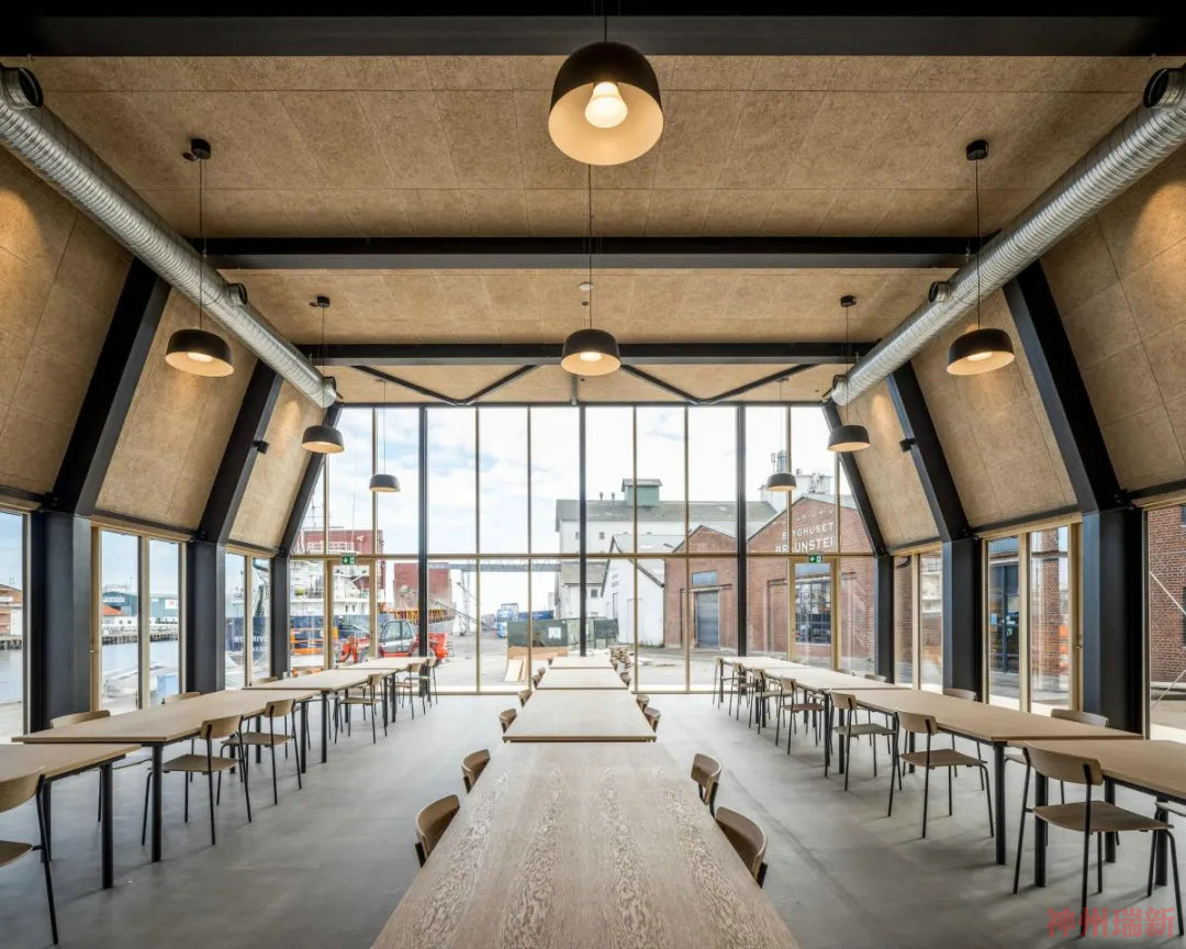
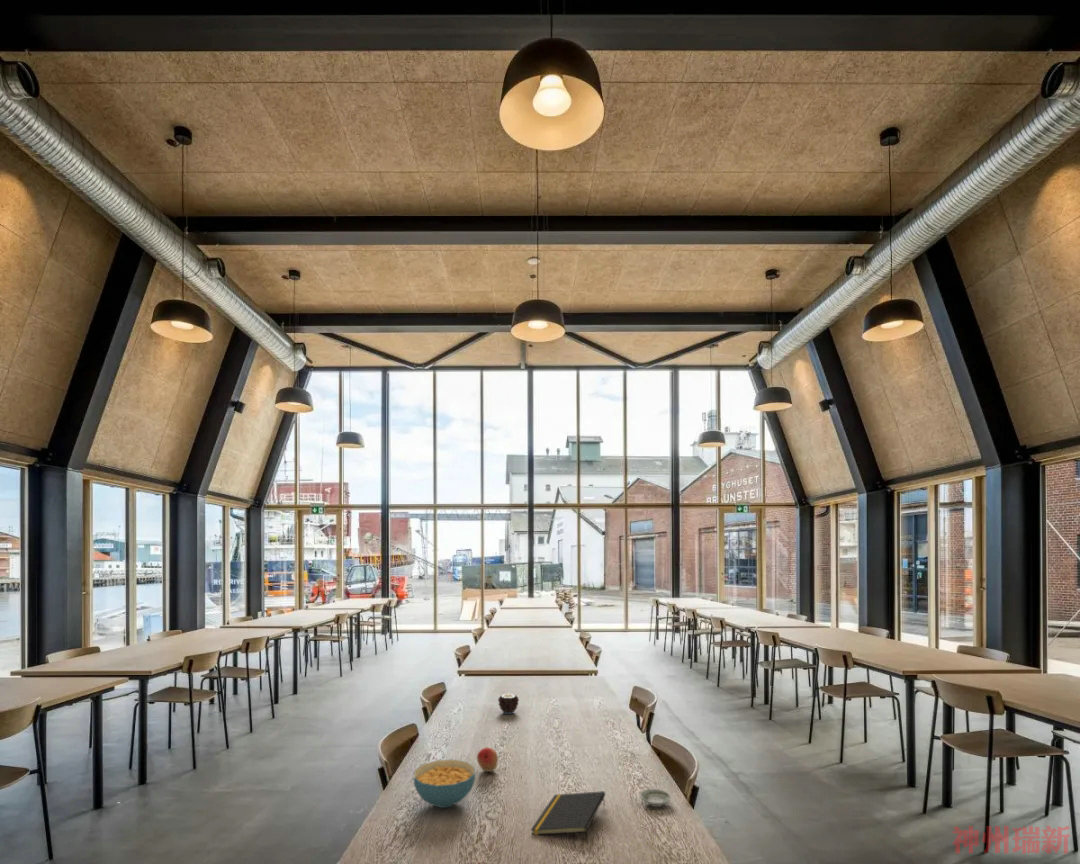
+ candle (508, 702)
+ saucer (655, 799)
+ cereal bowl (444, 787)
+ fruit (487, 759)
+ notepad (569, 812)
